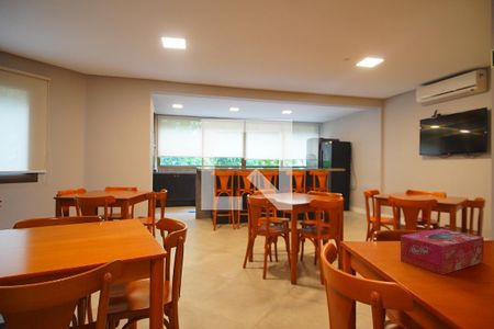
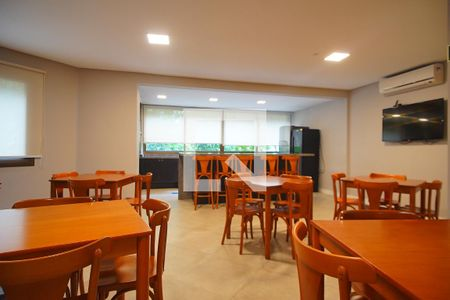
- tissue box (441, 248)
